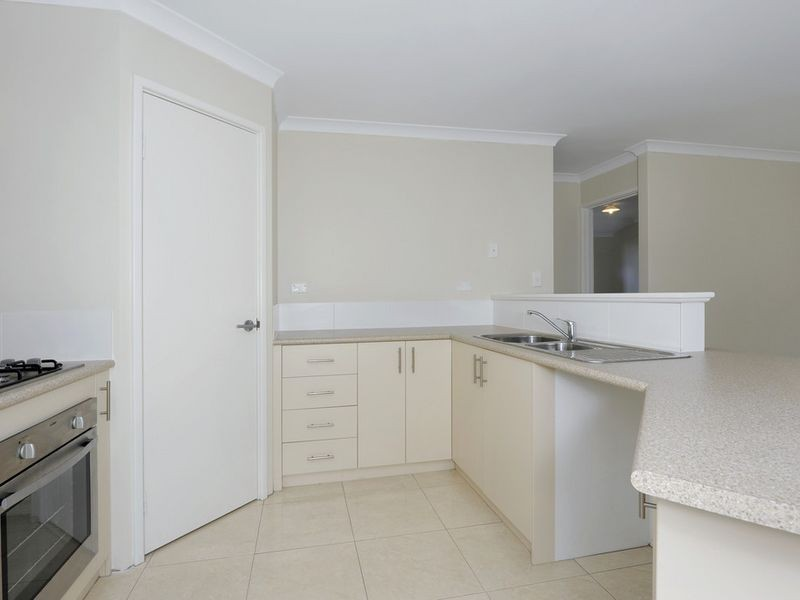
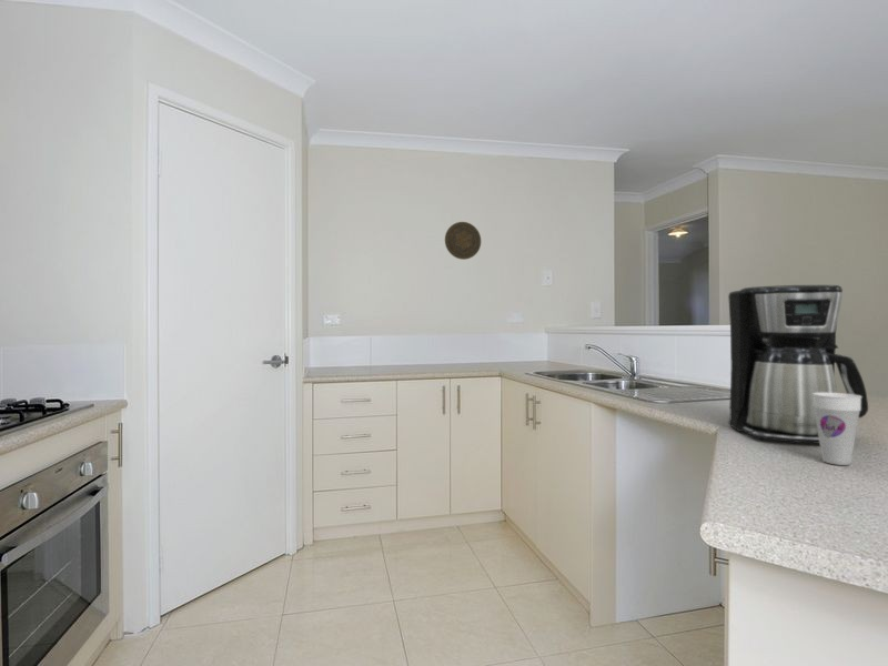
+ decorative plate (463, 240)
+ coffee maker (790, 359)
+ cup (836, 428)
